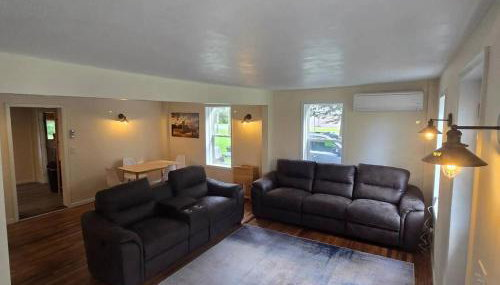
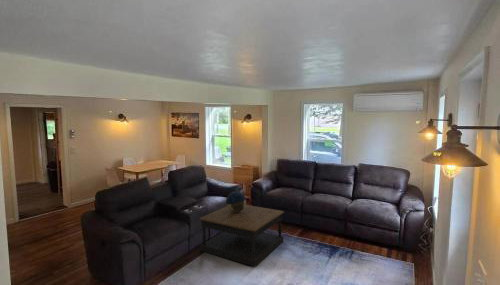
+ coffee table (243, 230)
+ decorative globe (235, 201)
